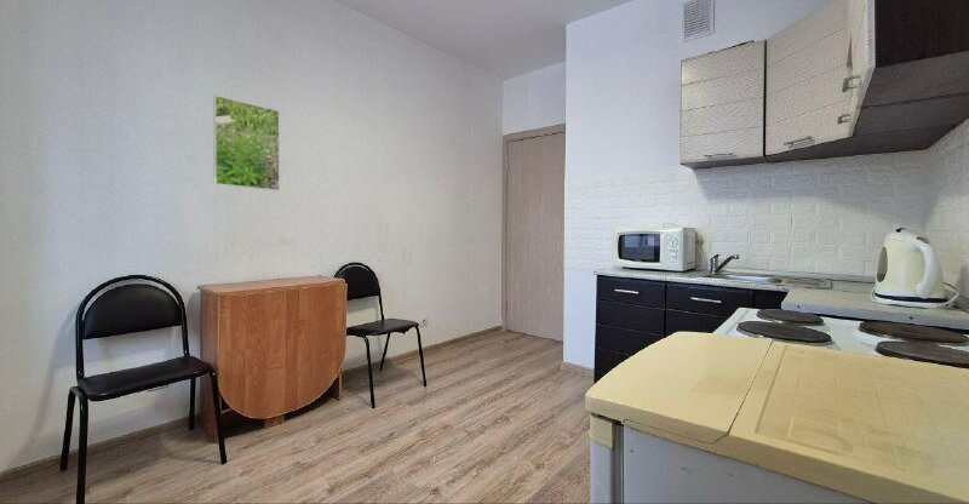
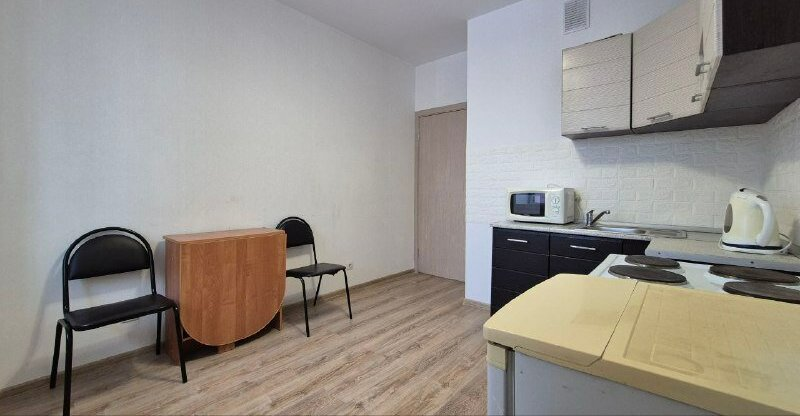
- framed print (247, 145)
